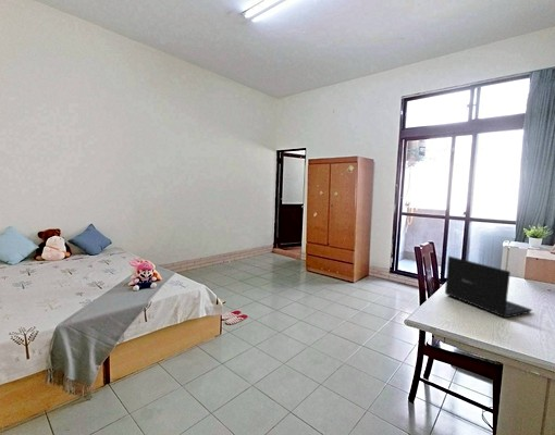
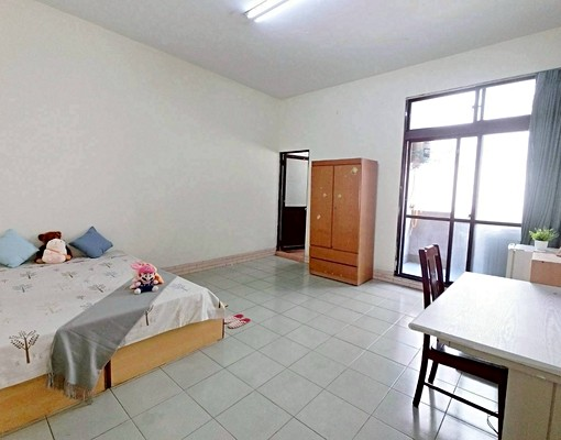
- laptop (486, 282)
